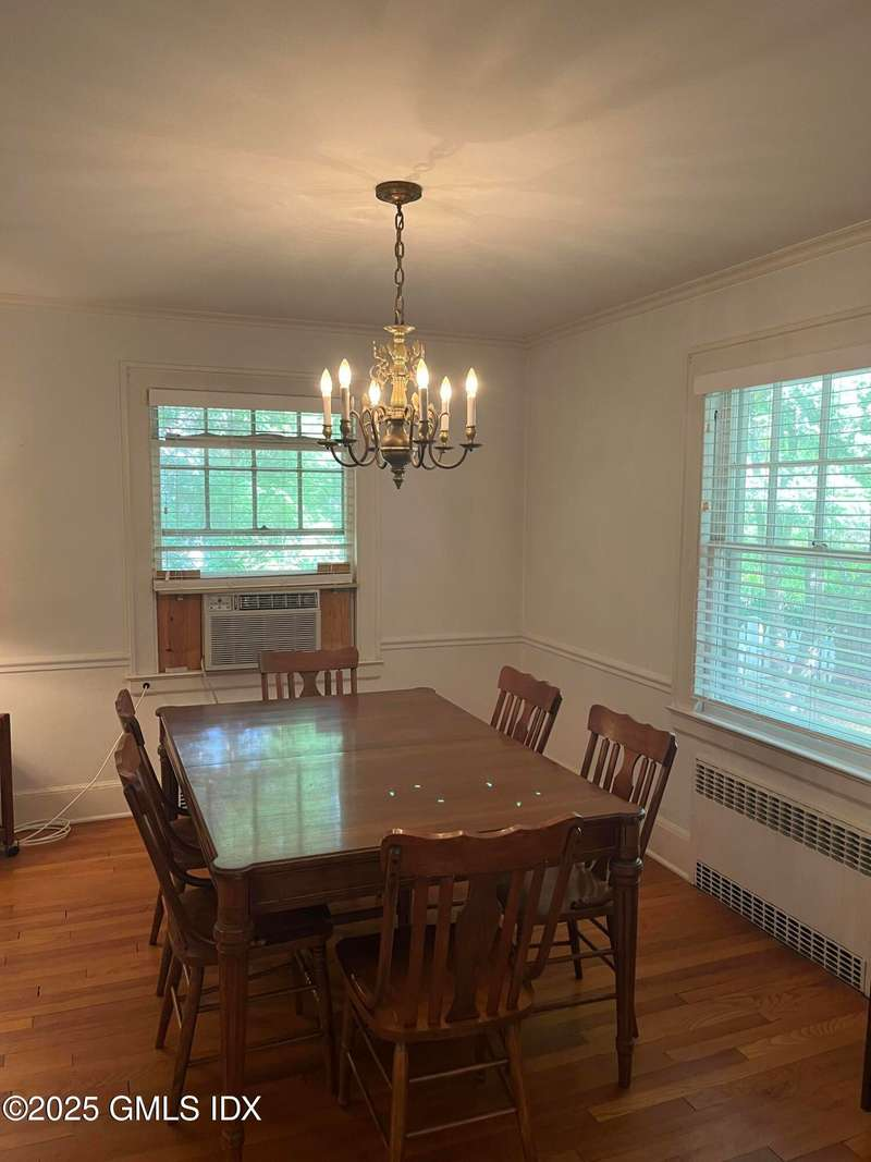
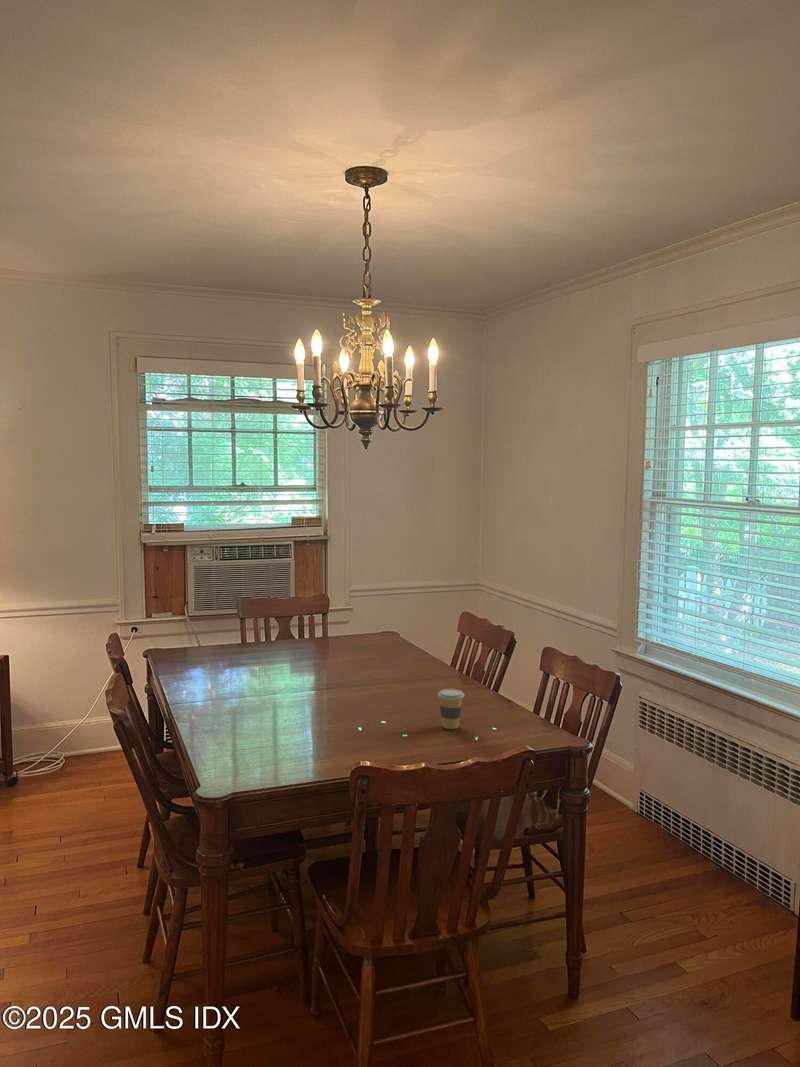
+ coffee cup (450, 709)
